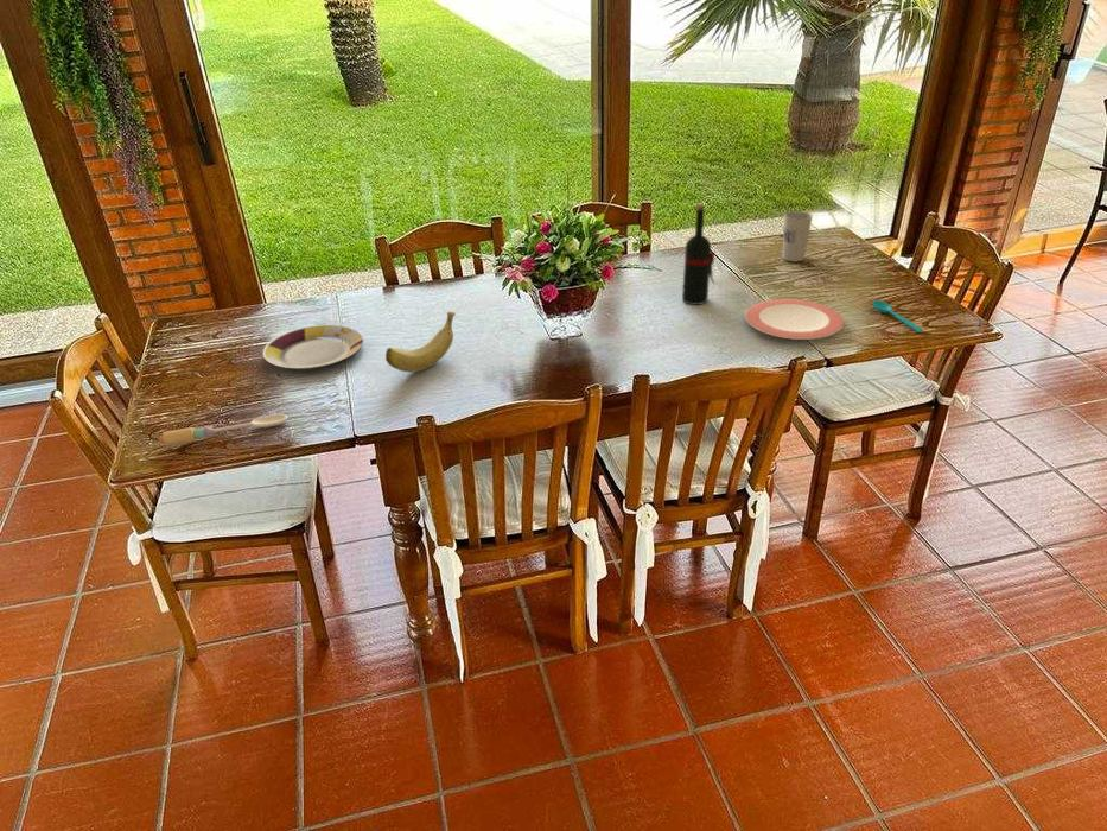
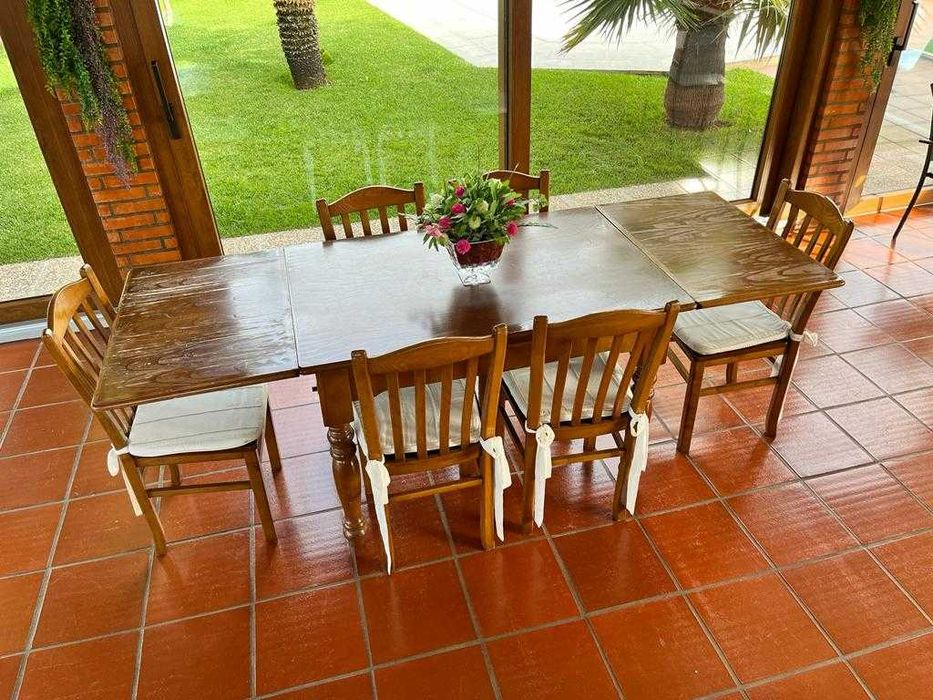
- spoon (224, 427)
- banana (422, 345)
- wine bottle (700, 253)
- plate (793, 321)
- spoon (897, 315)
- plate (313, 349)
- cup (795, 236)
